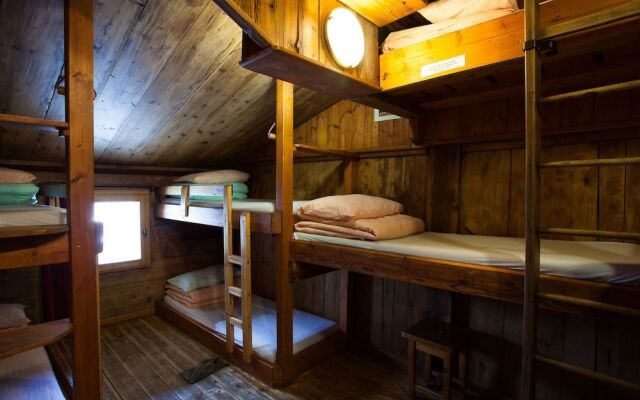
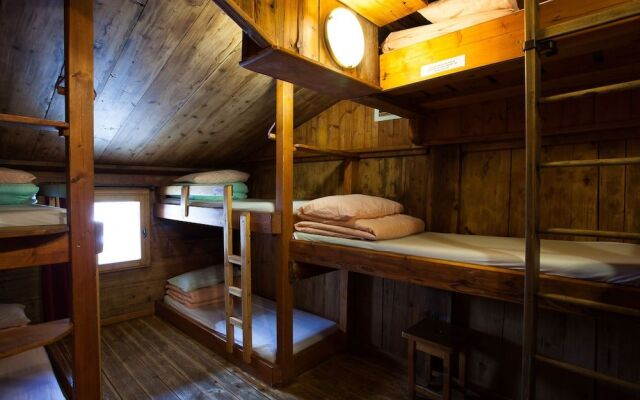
- bag (206, 367)
